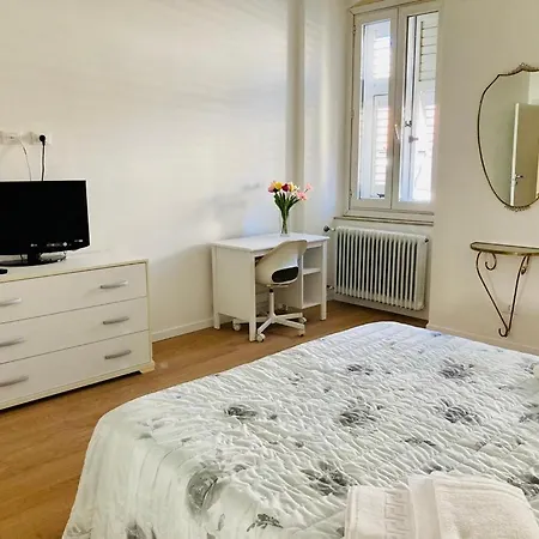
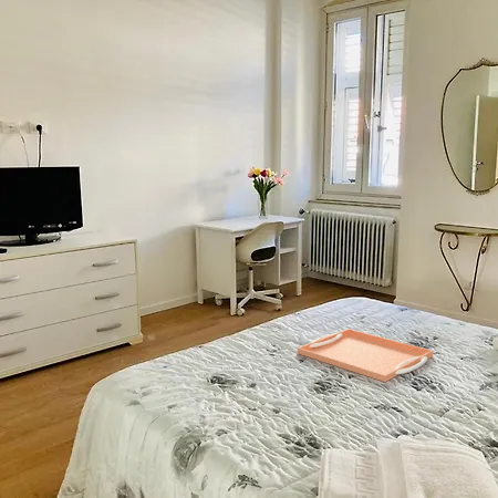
+ serving tray (364, 352)
